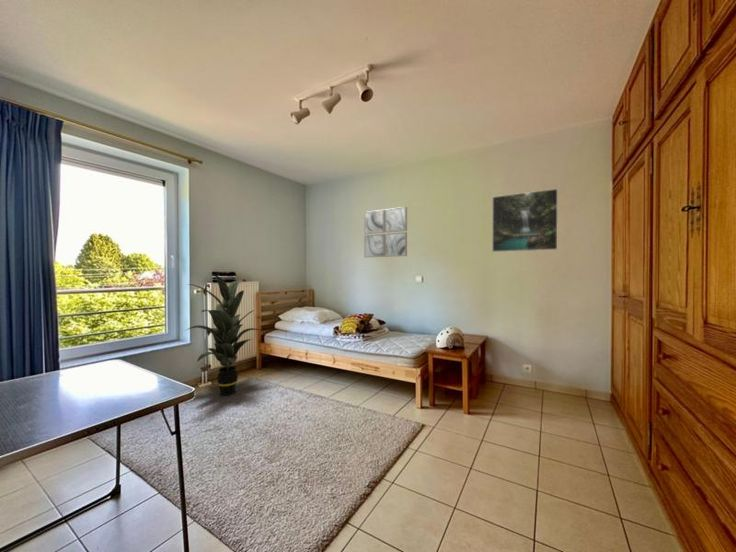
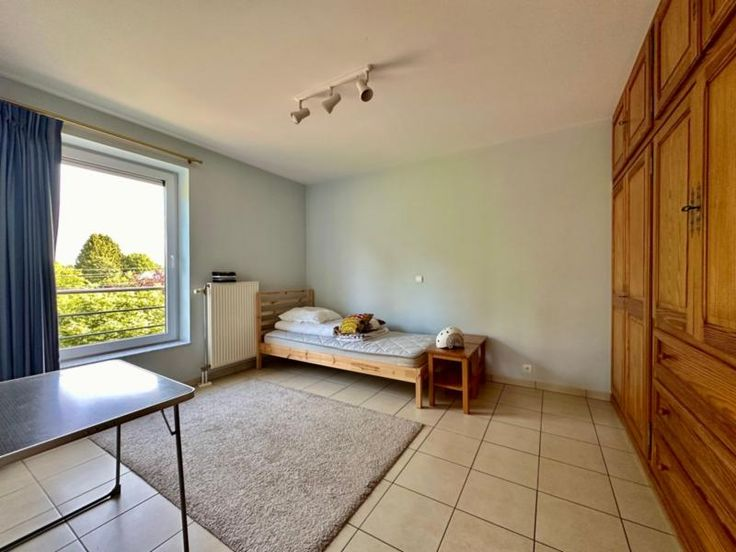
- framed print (523, 222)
- wall art (384, 232)
- indoor plant (221, 333)
